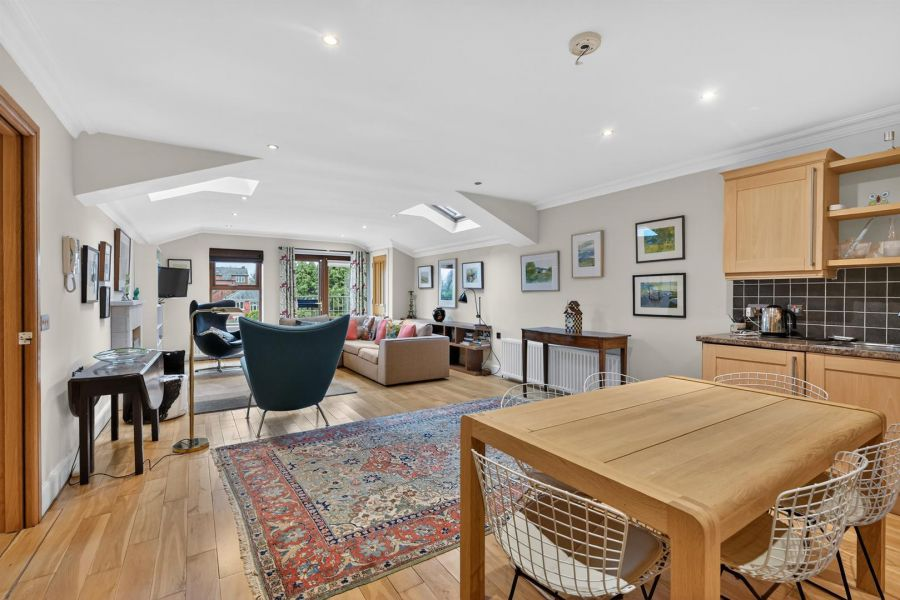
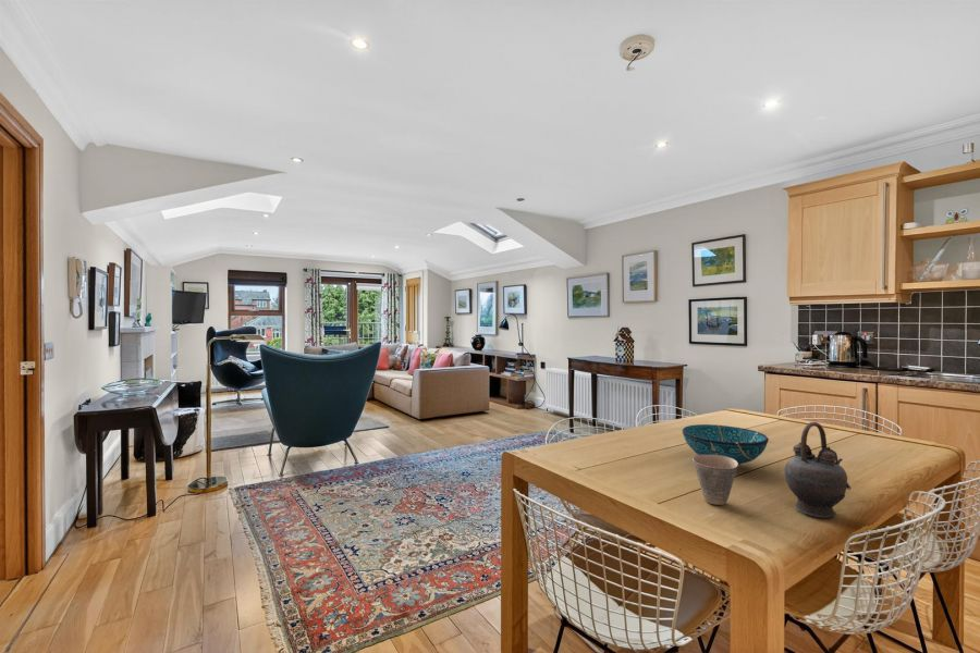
+ cup (714, 480)
+ decorative bowl (723, 448)
+ teapot (819, 467)
